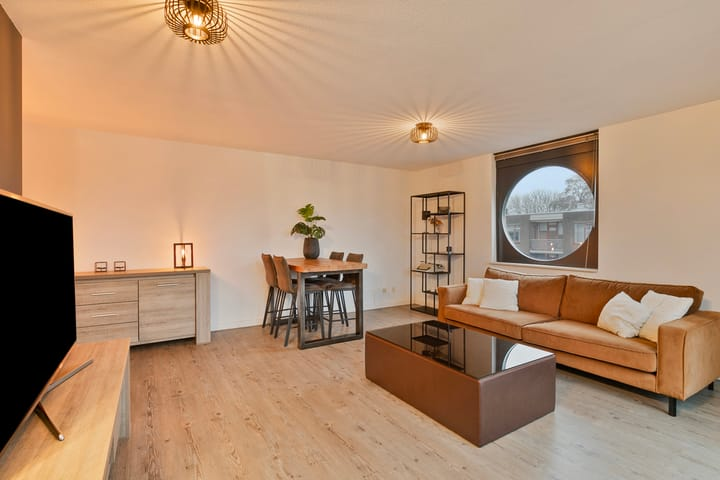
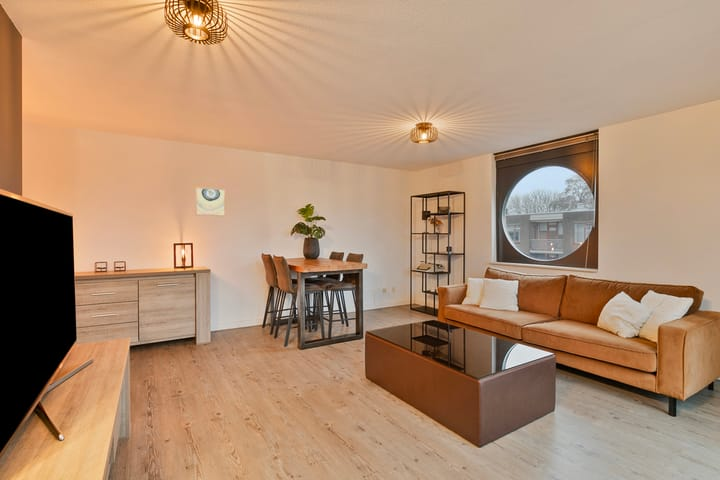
+ wall art (210, 202)
